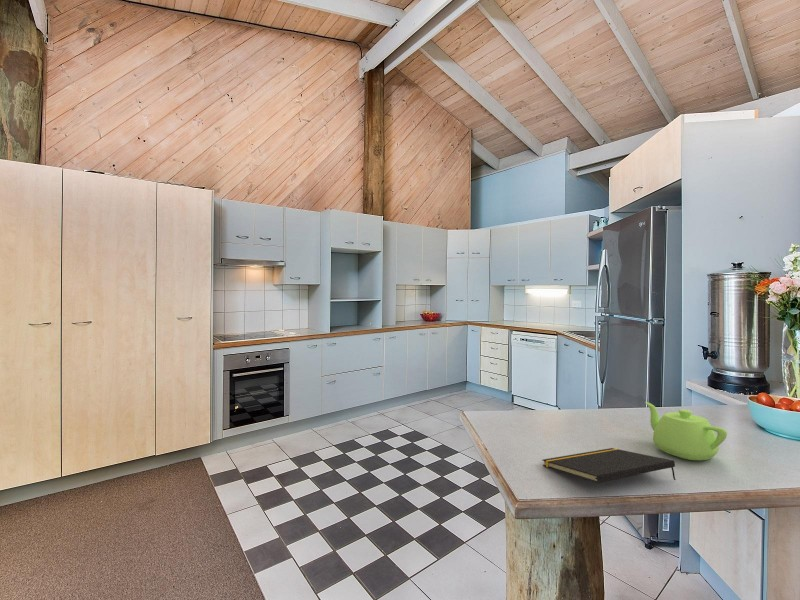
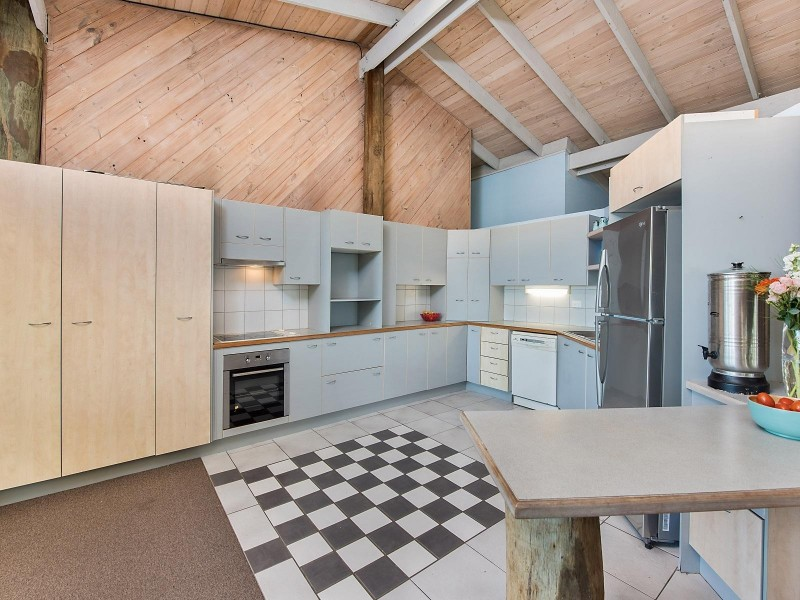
- teapot (681, 430)
- notepad (605, 463)
